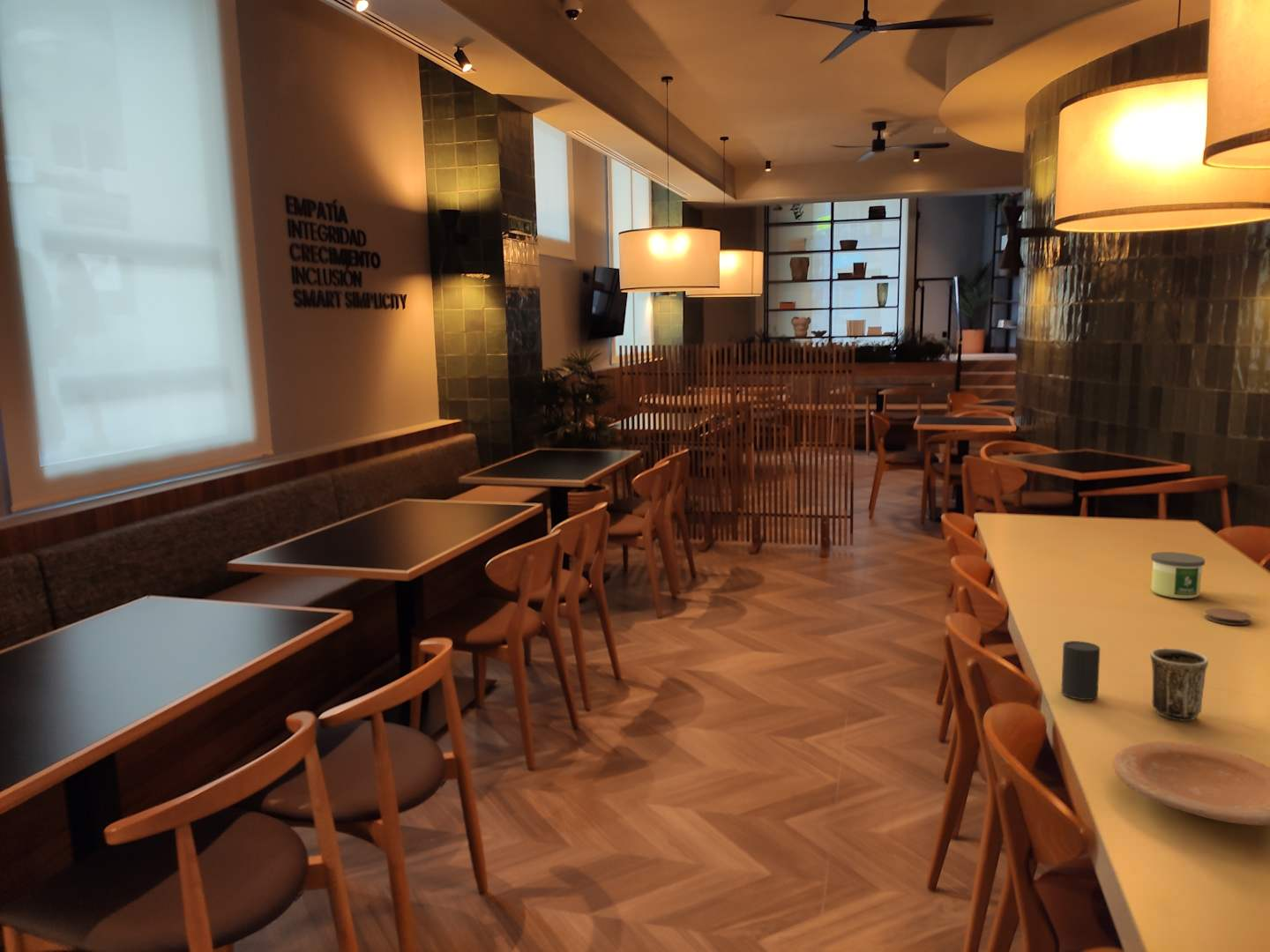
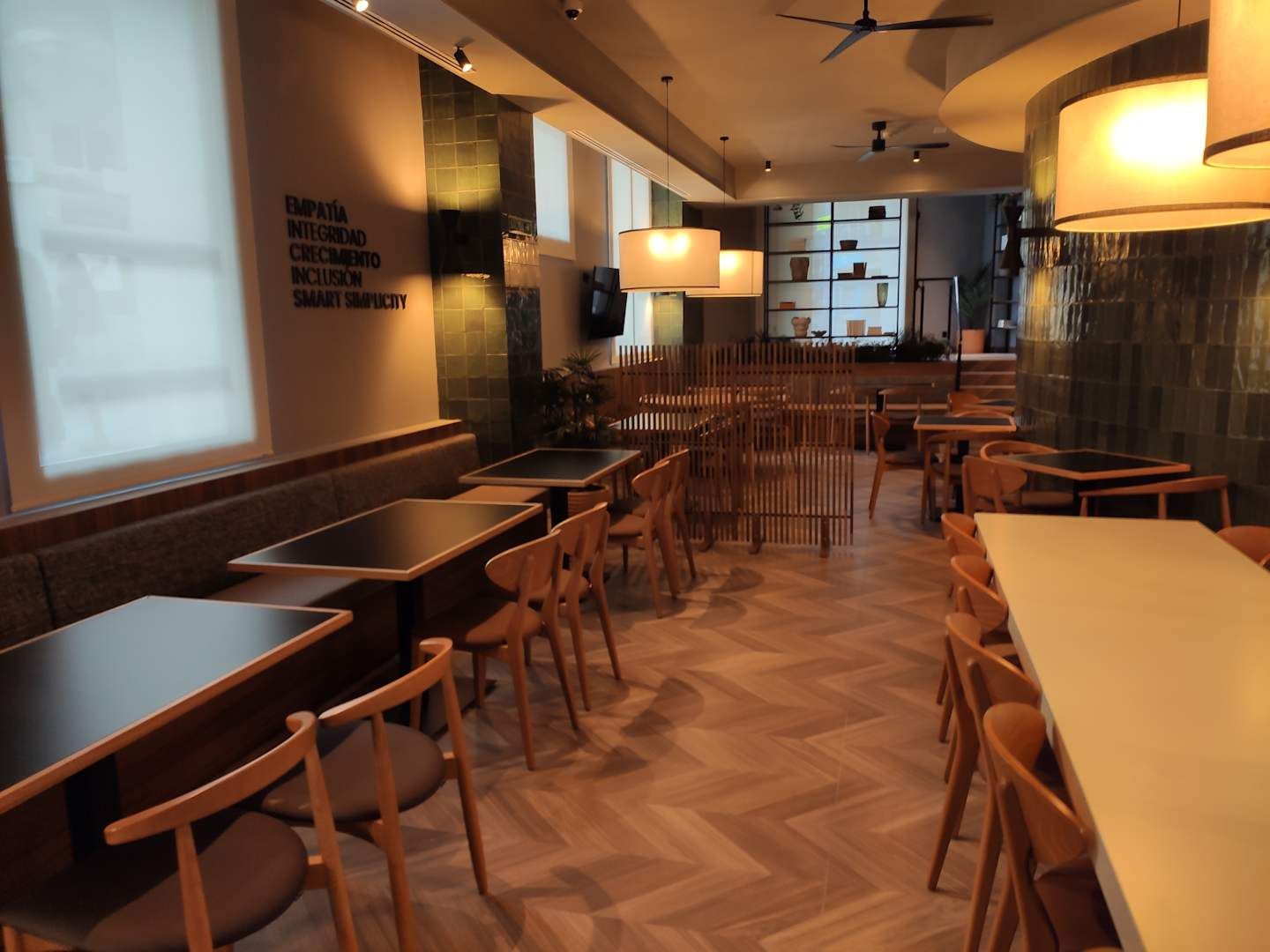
- mug (1174, 681)
- cup (1080, 670)
- plate (1204, 788)
- coaster (1227, 616)
- candle (1176, 575)
